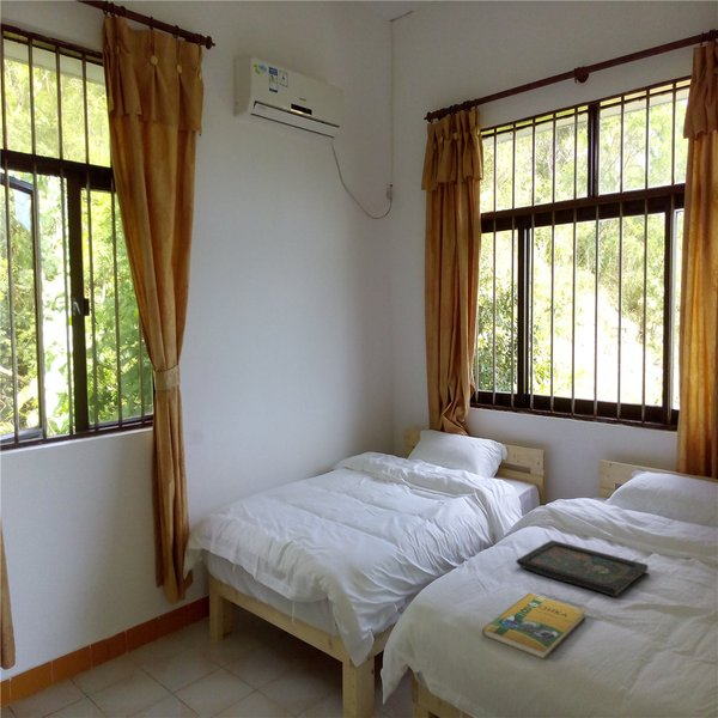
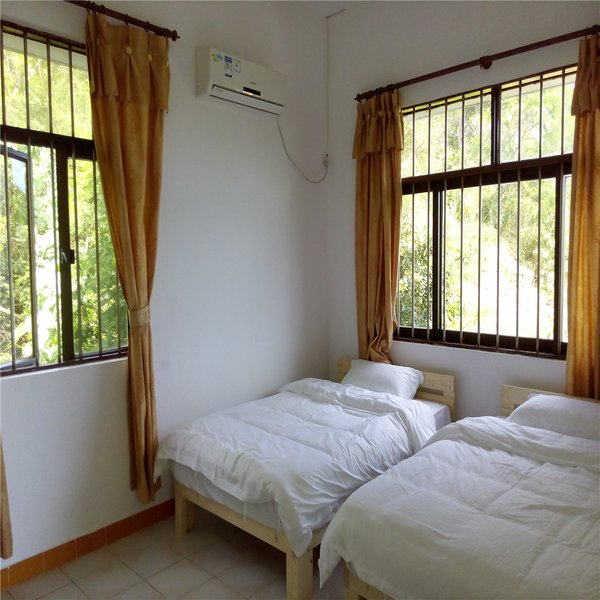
- tray (580, 565)
- booklet (535, 622)
